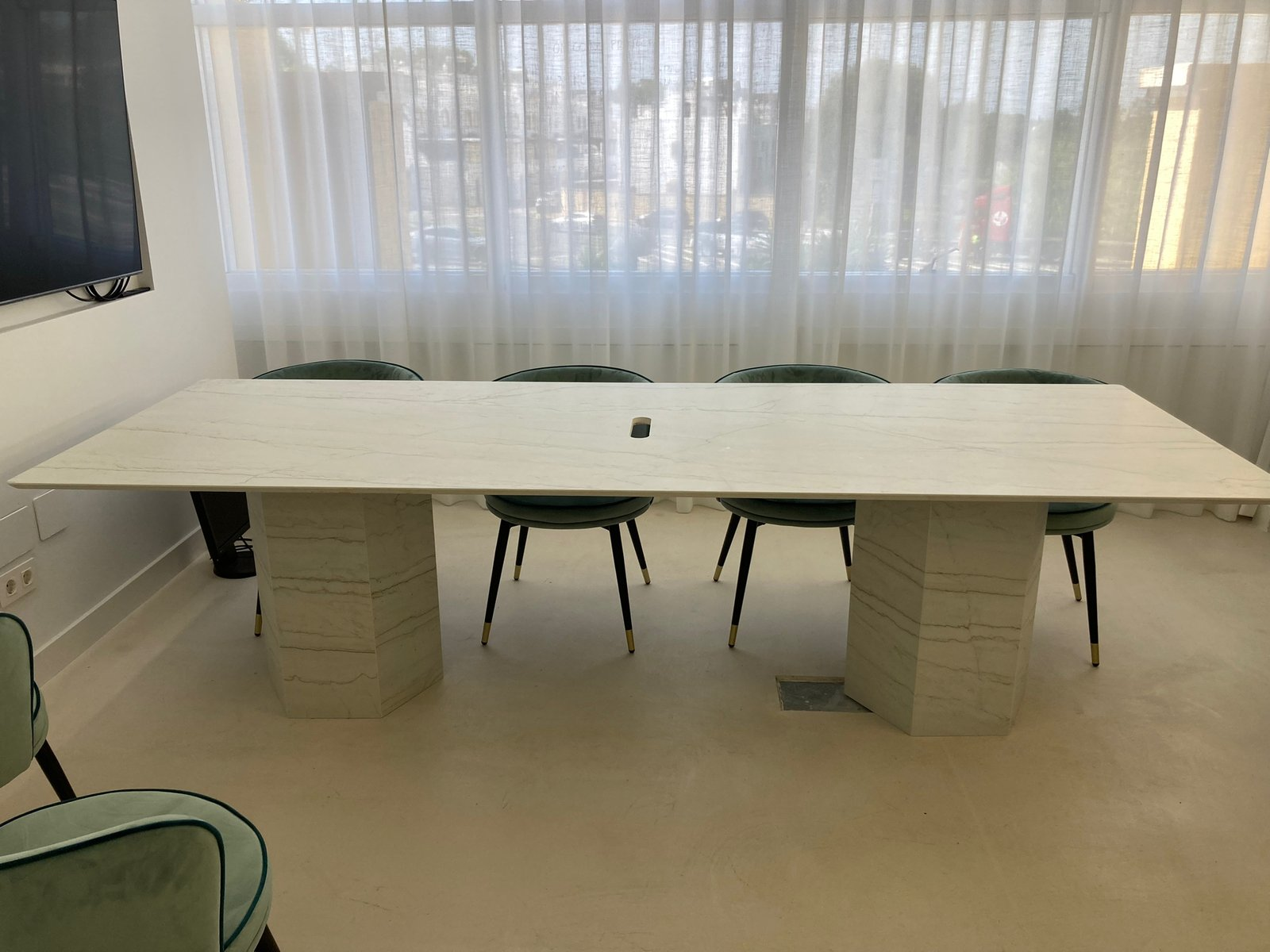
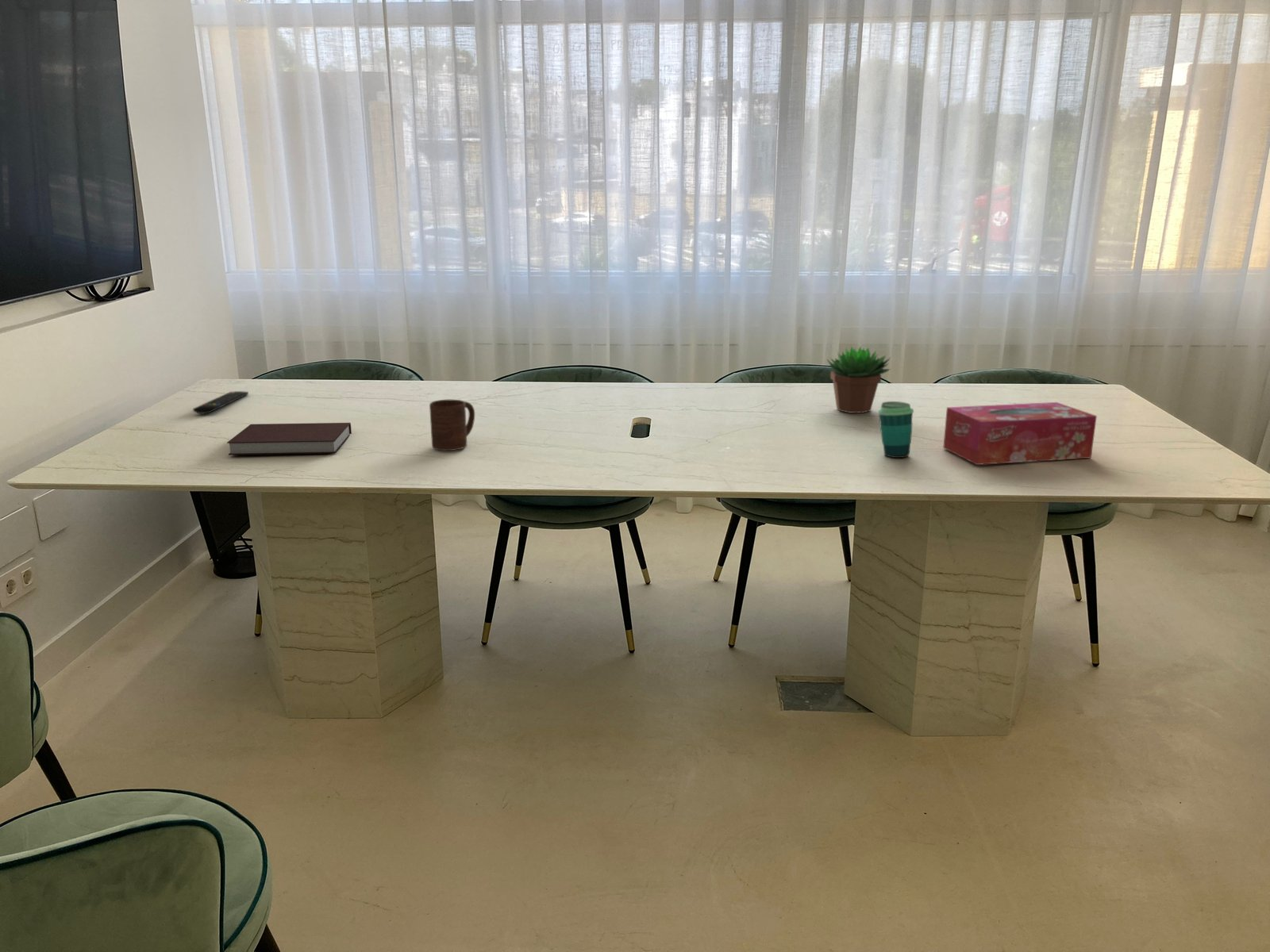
+ notebook (291, 438)
+ remote control (222, 401)
+ cup (894, 429)
+ tissue box (1018, 432)
+ cup (452, 424)
+ succulent plant (858, 378)
